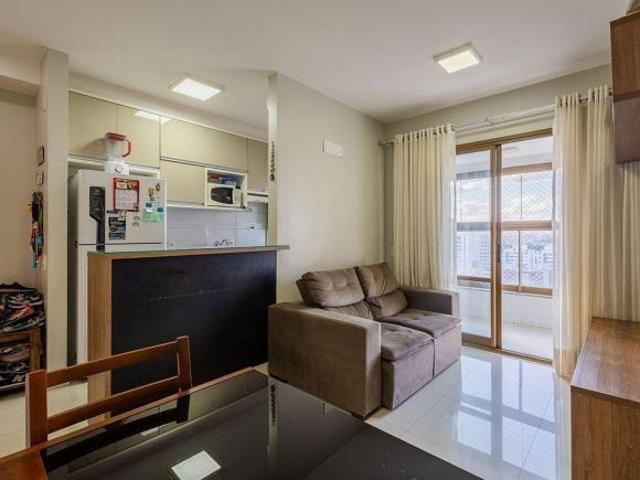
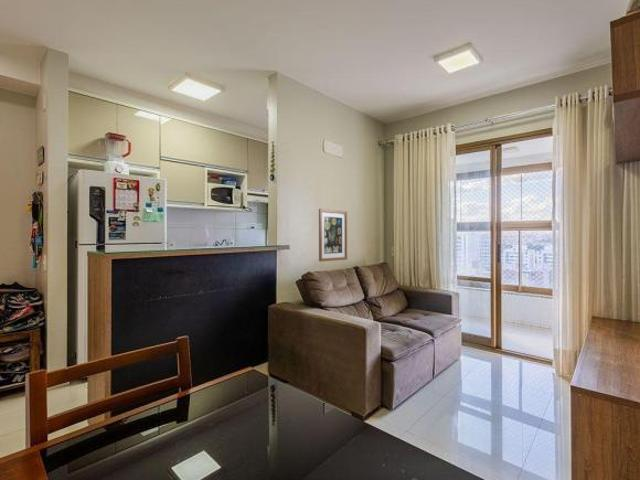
+ wall art (333, 235)
